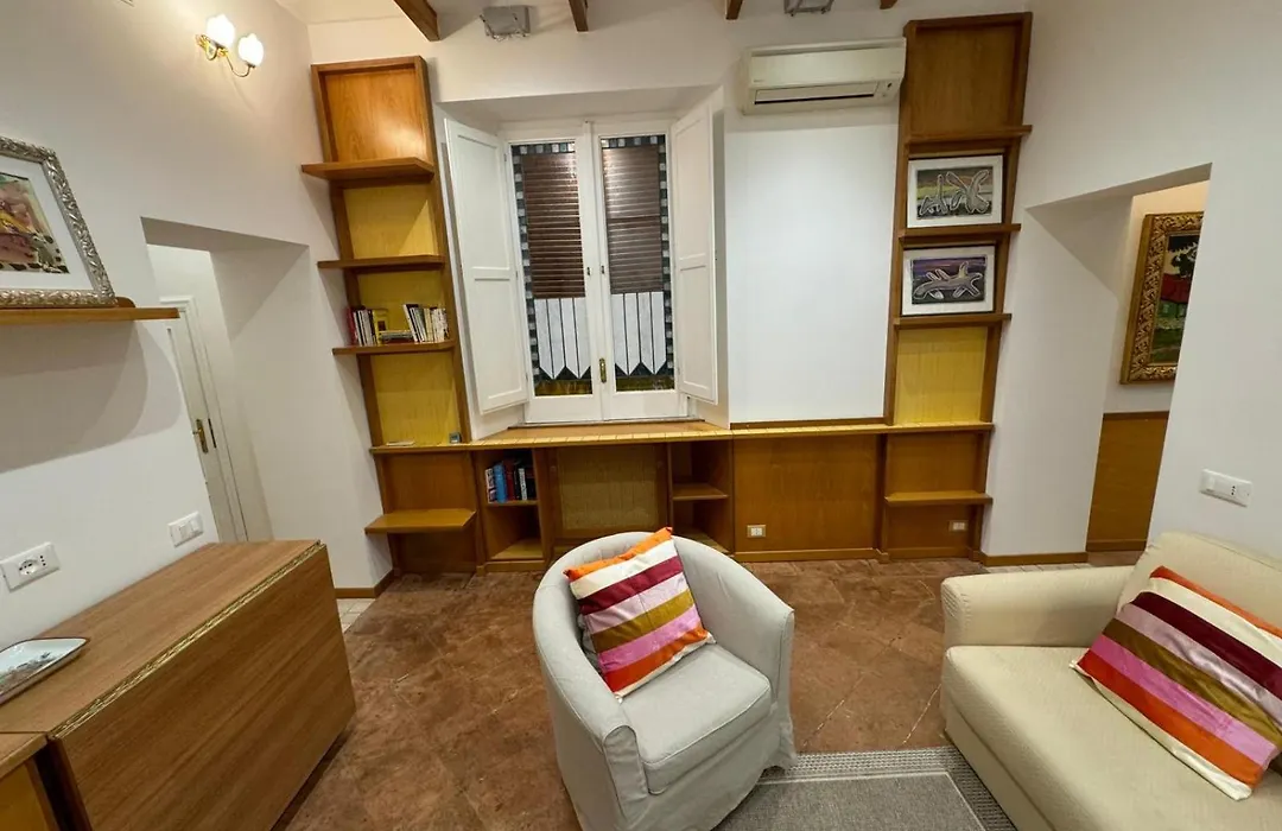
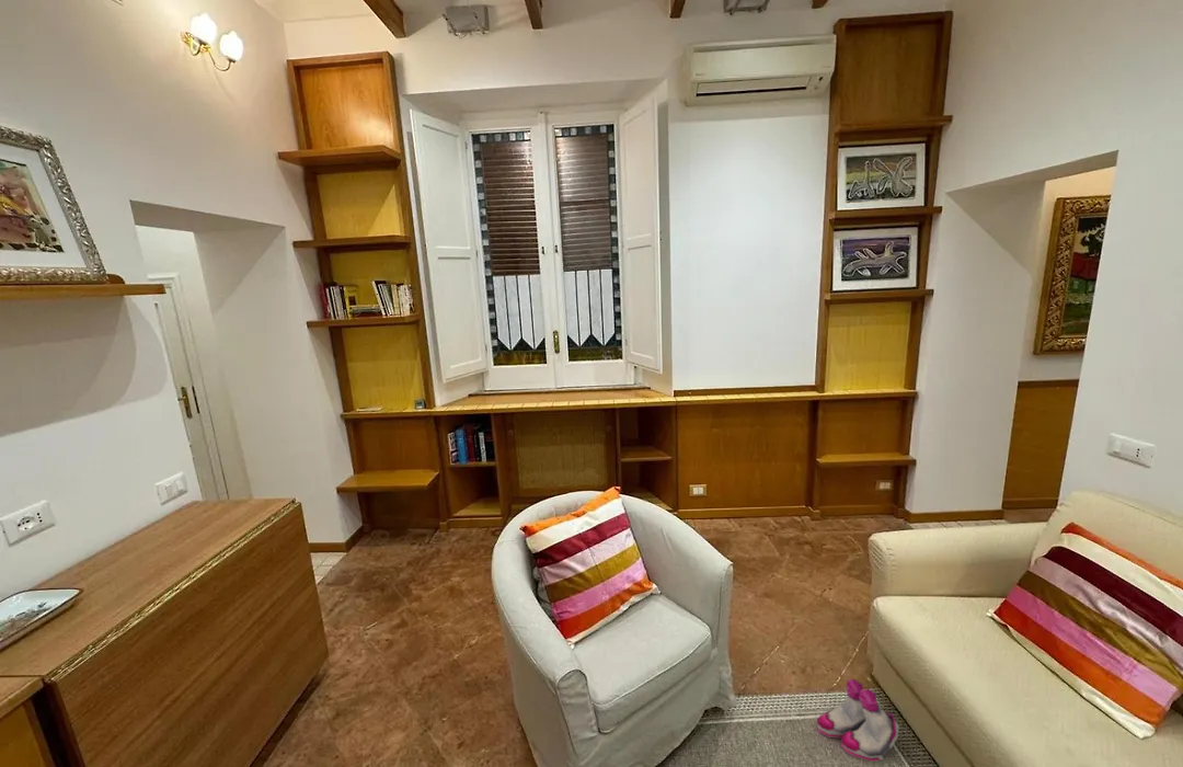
+ boots (857, 712)
